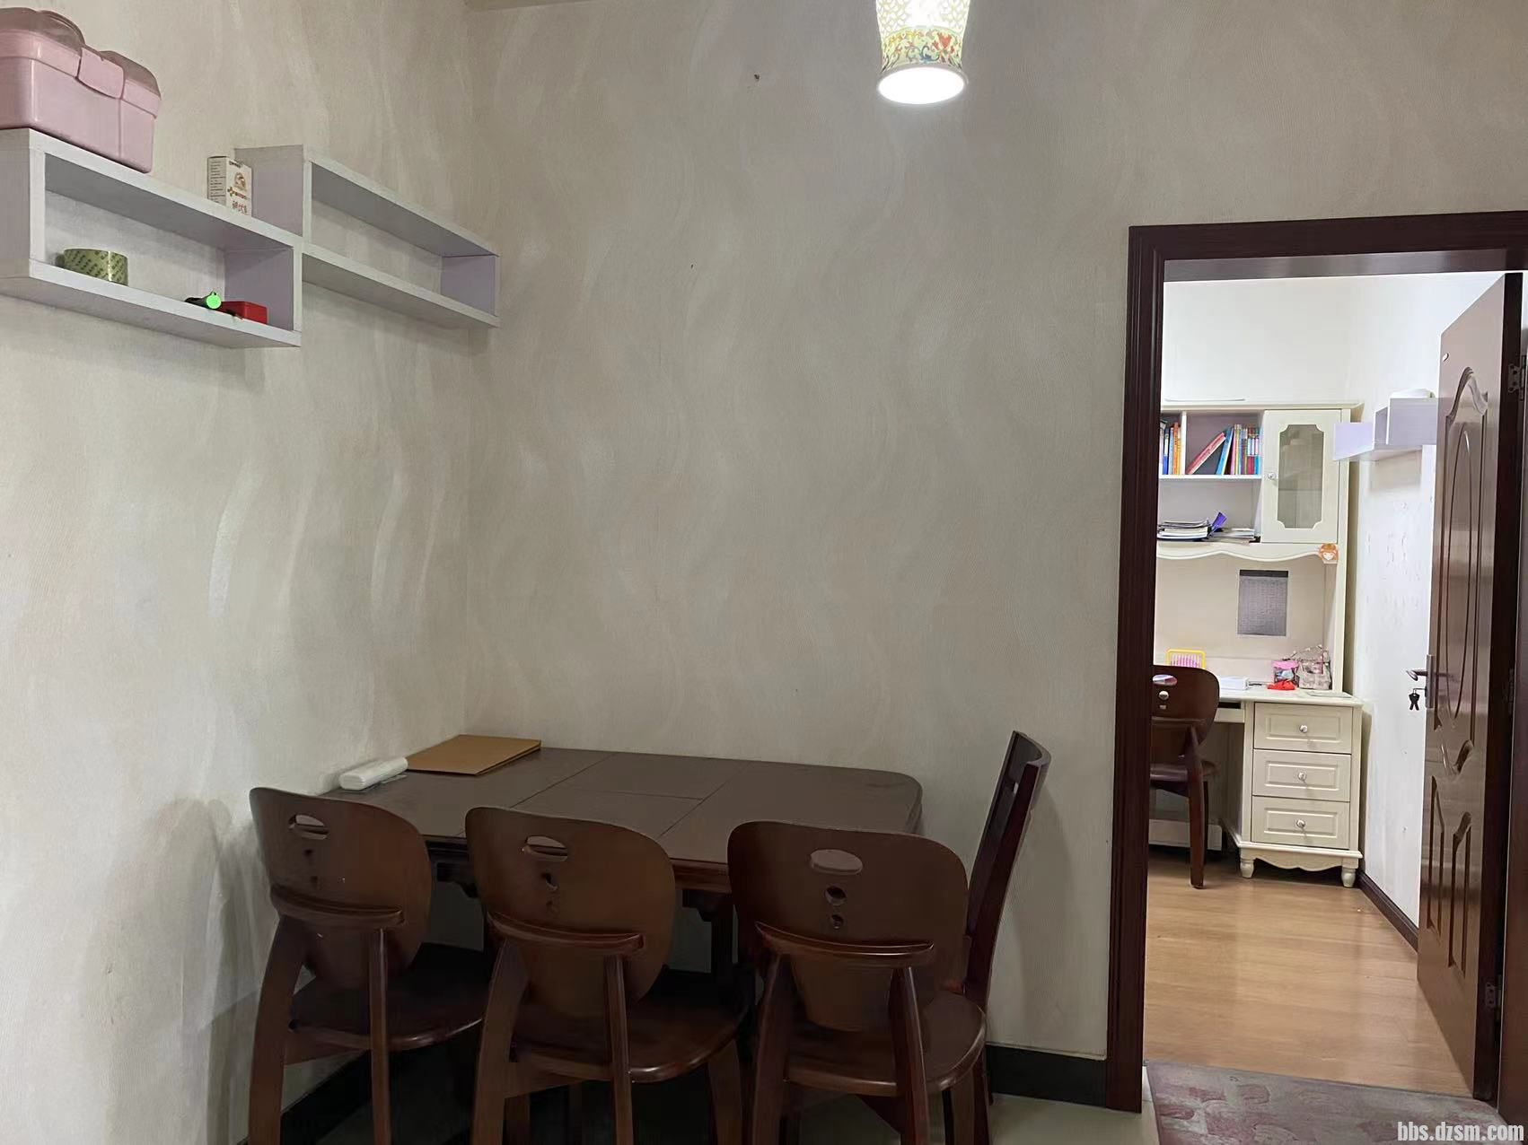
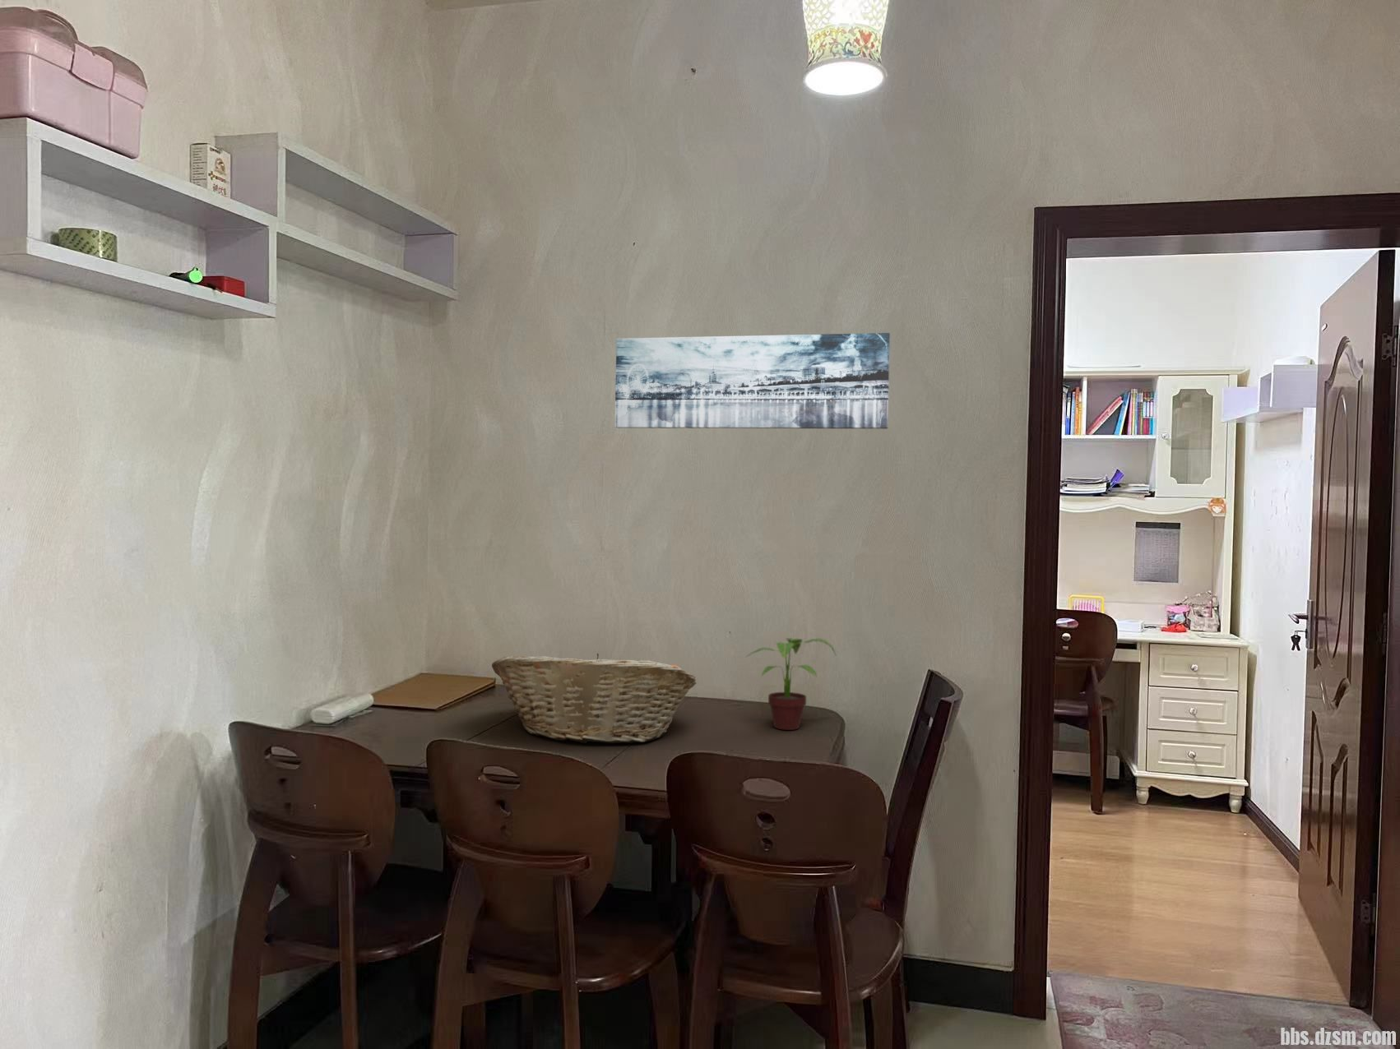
+ fruit basket (593, 689)
+ wall art (749, 382)
+ potted plant (789, 682)
